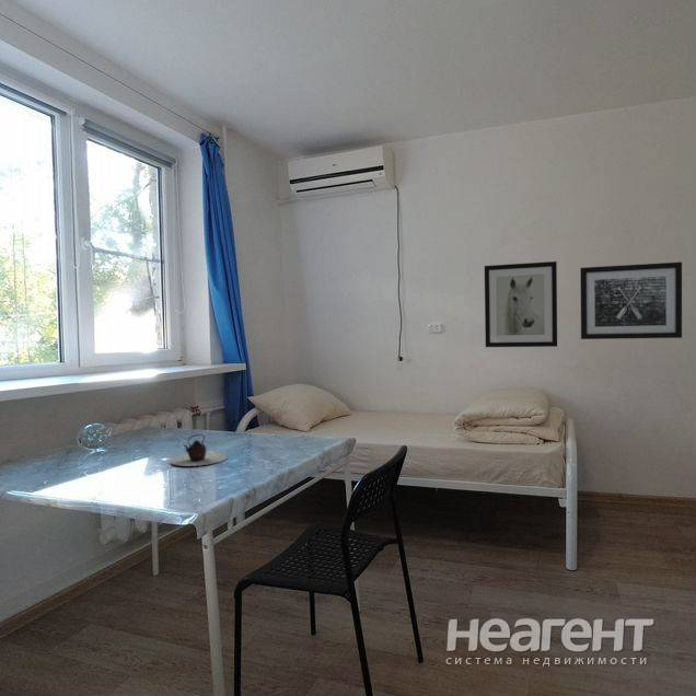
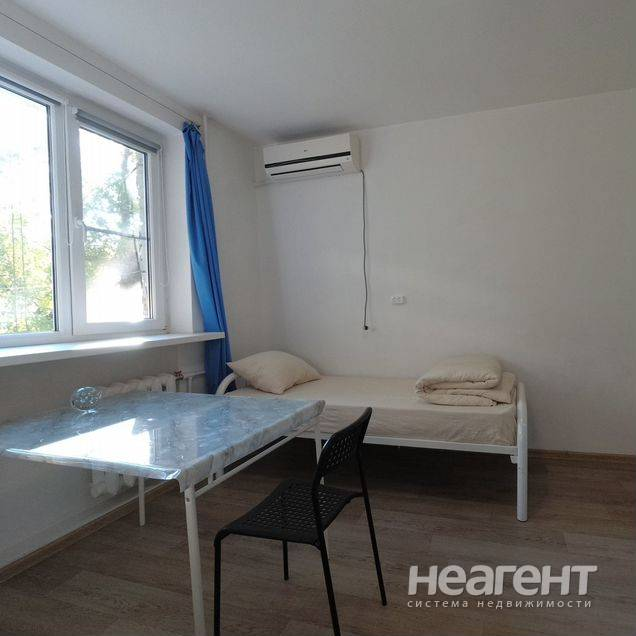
- wall art (520, 305)
- teapot (198, 446)
- wall art (629, 301)
